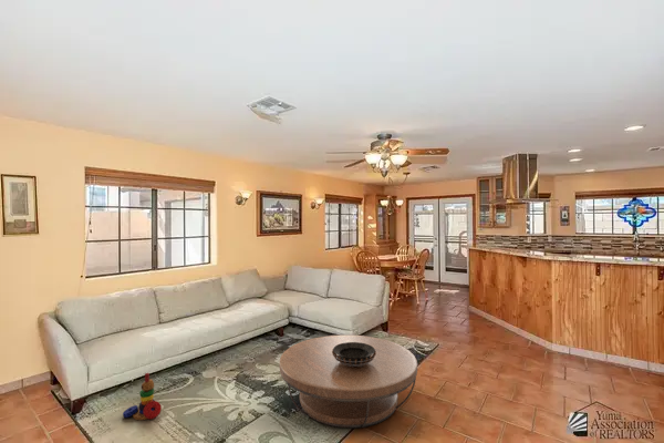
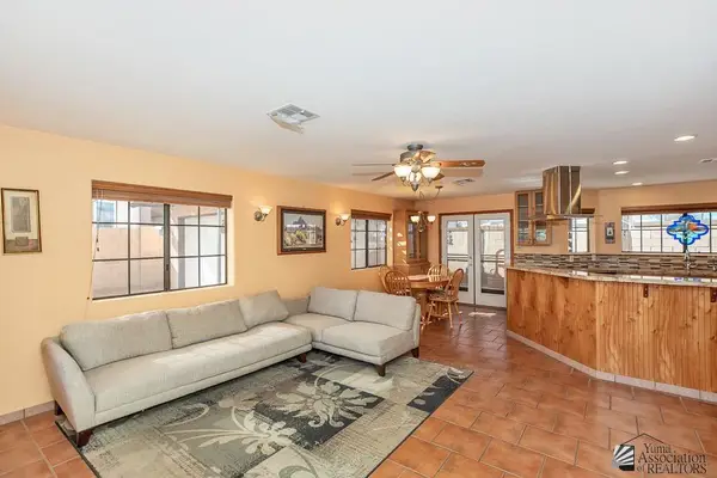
- stacking toy (144, 394)
- decorative bowl (353, 356)
- coffee table (347, 378)
